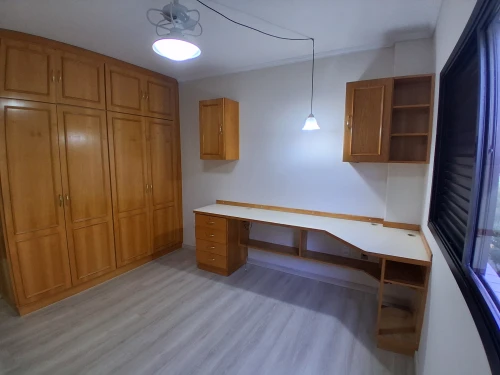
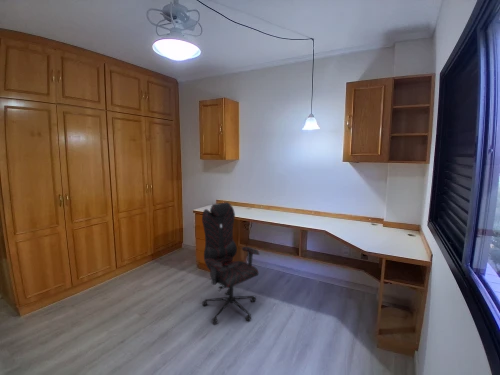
+ office chair (231, 258)
